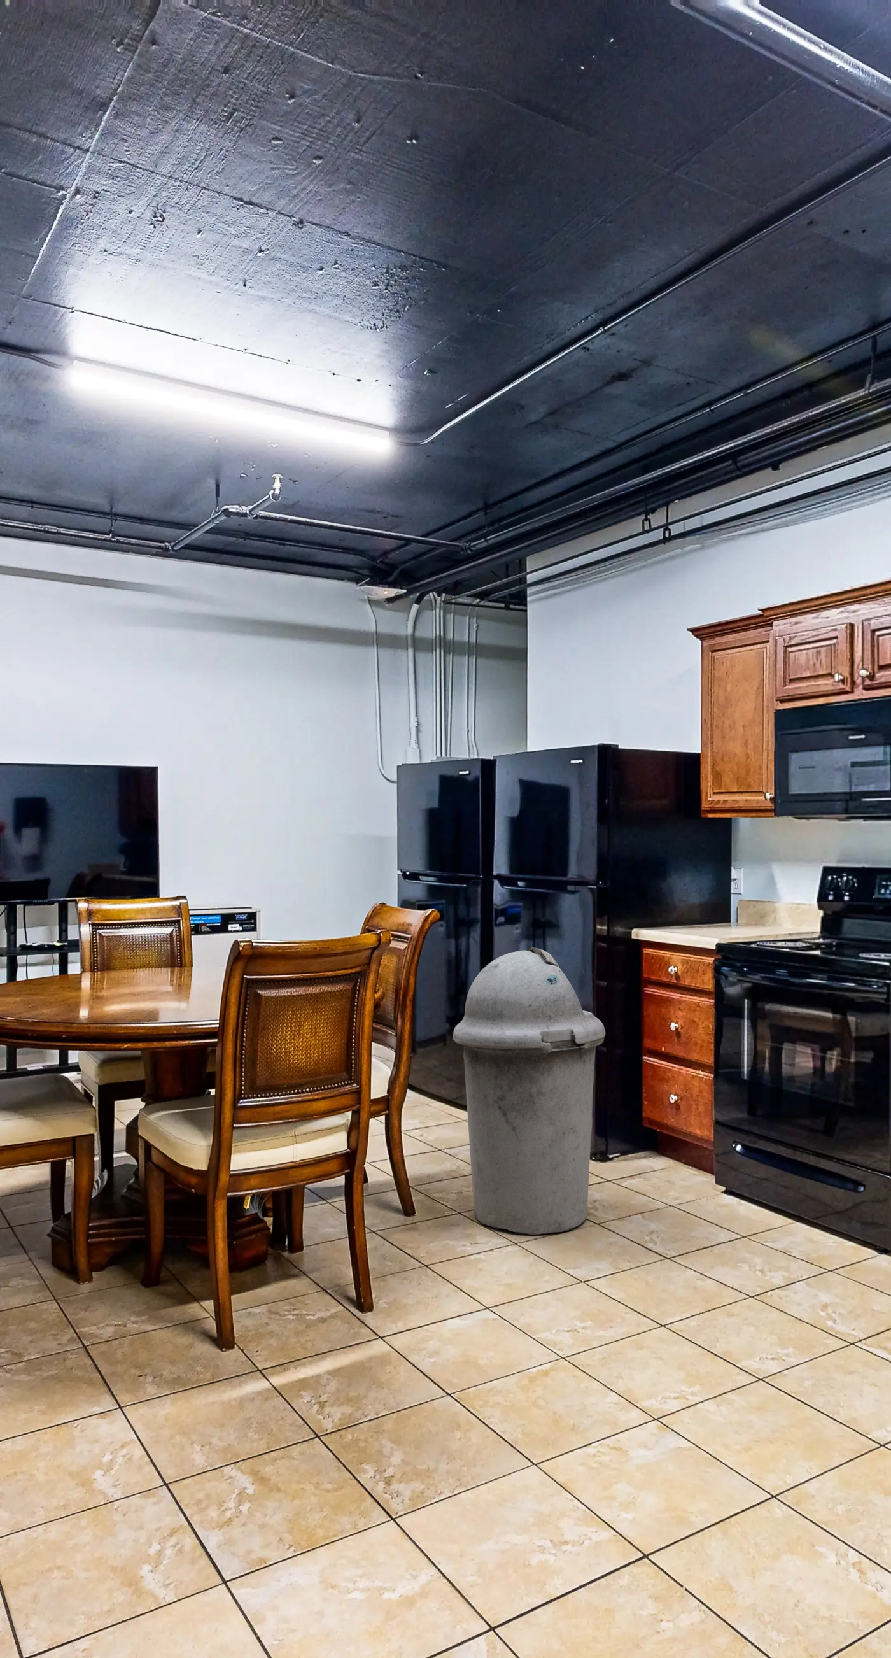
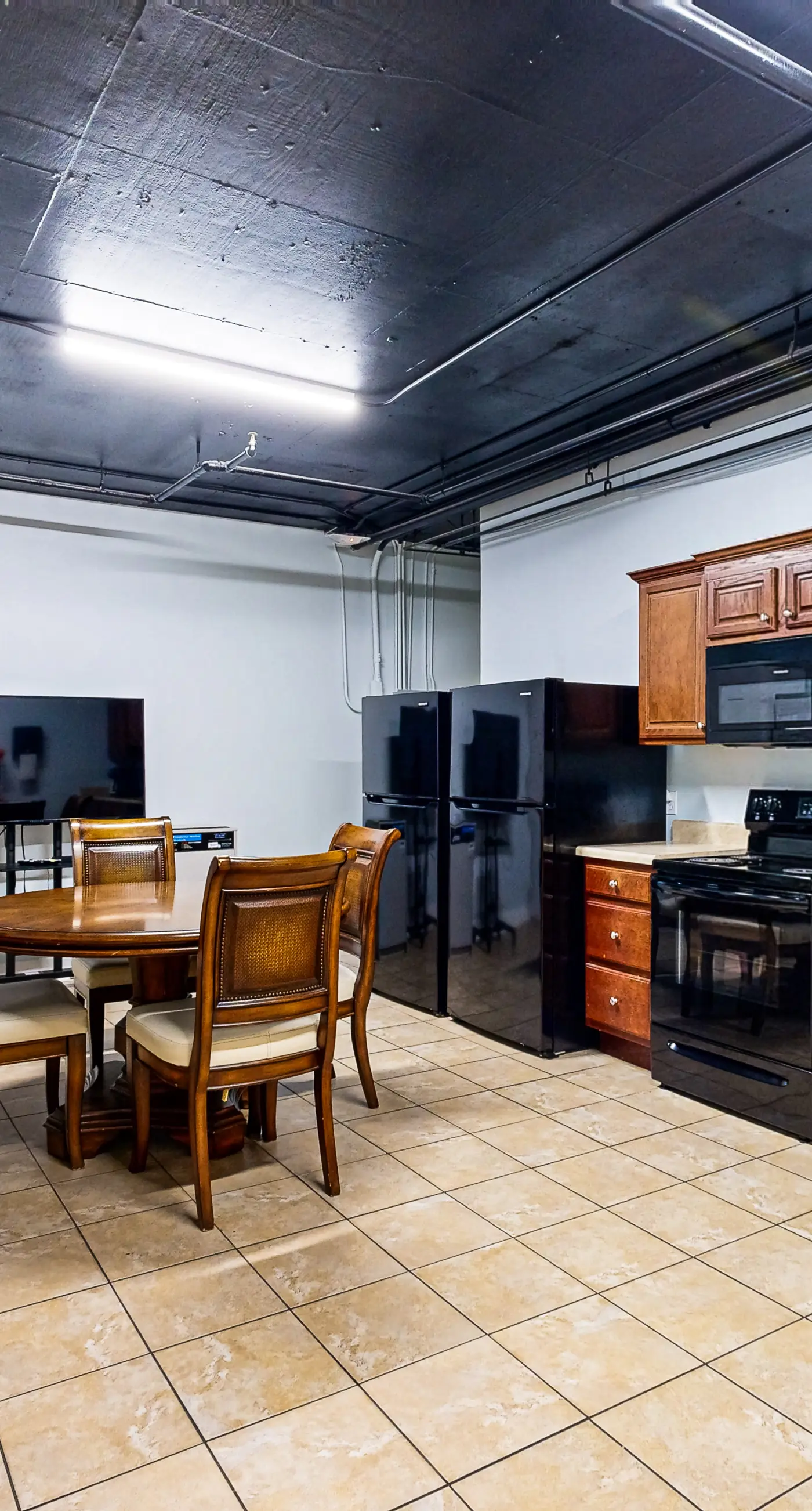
- trash can (528, 1081)
